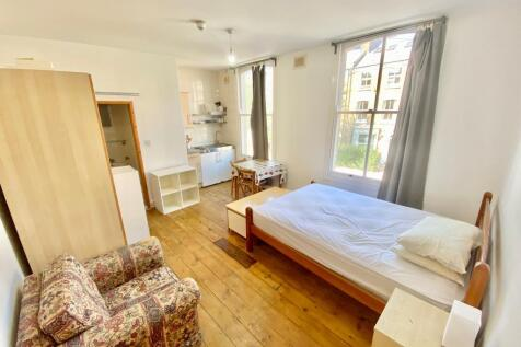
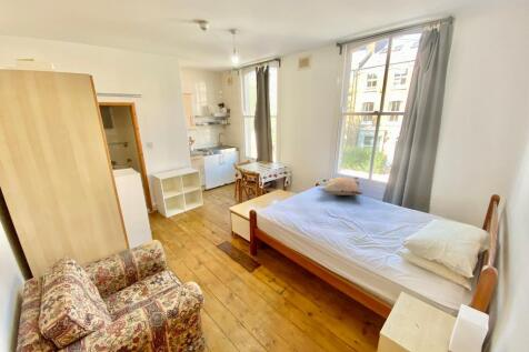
+ decorative pillow (340, 185)
